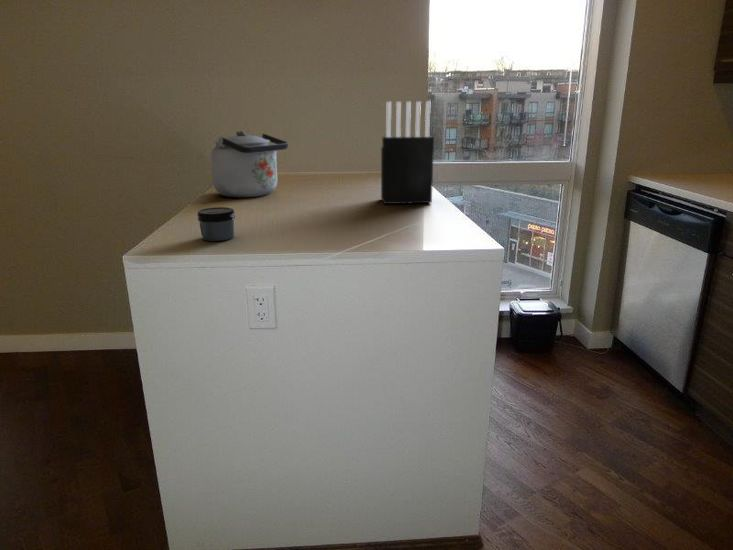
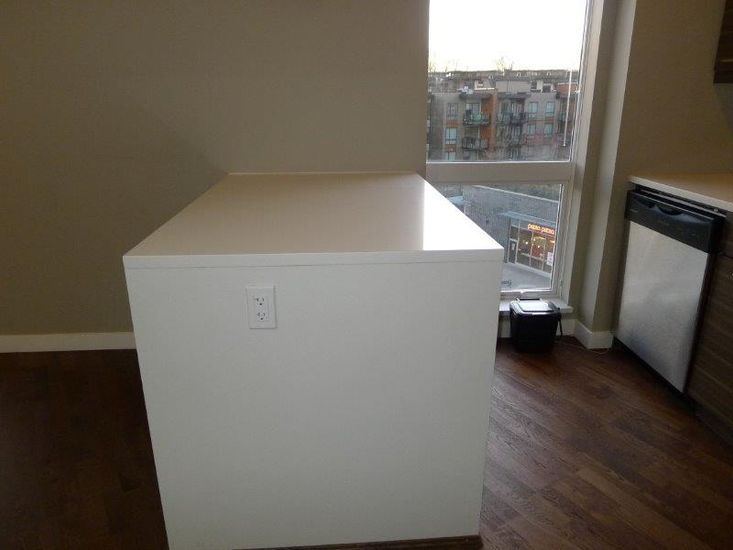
- kettle (251, 162)
- knife block (406, 152)
- jar (217, 224)
